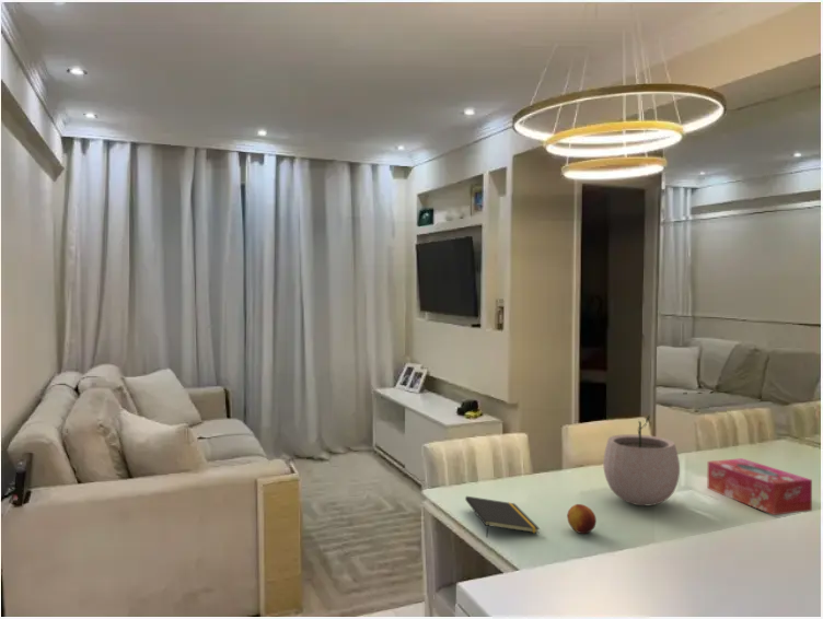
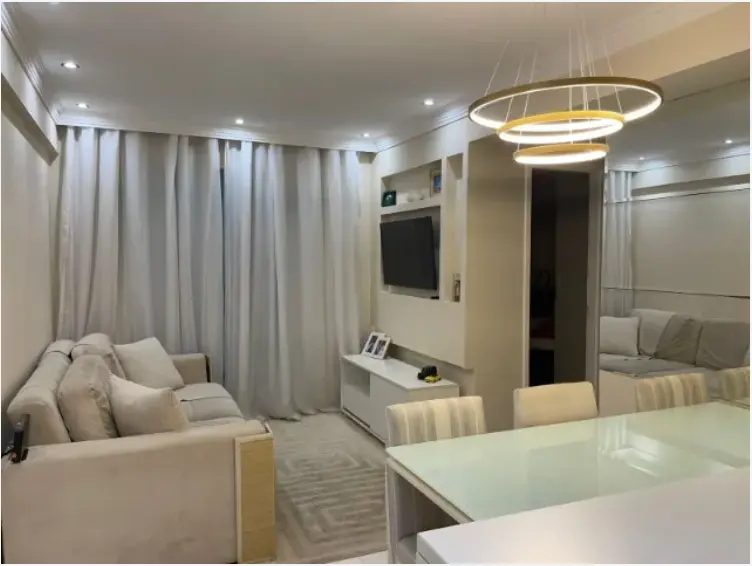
- tissue box (756, 484)
- fruit (581, 517)
- notepad (500, 513)
- plant pot (640, 457)
